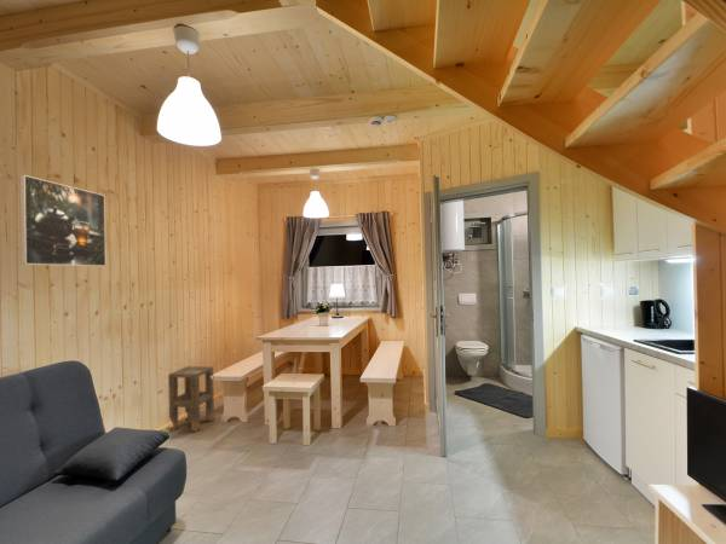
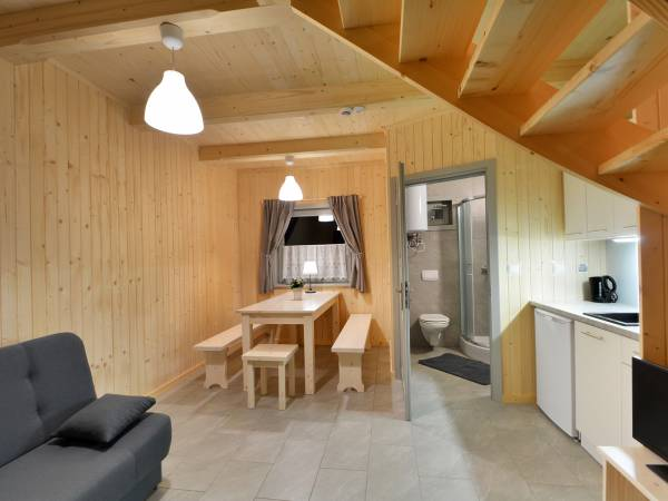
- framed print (67, 225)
- side table (191, 397)
